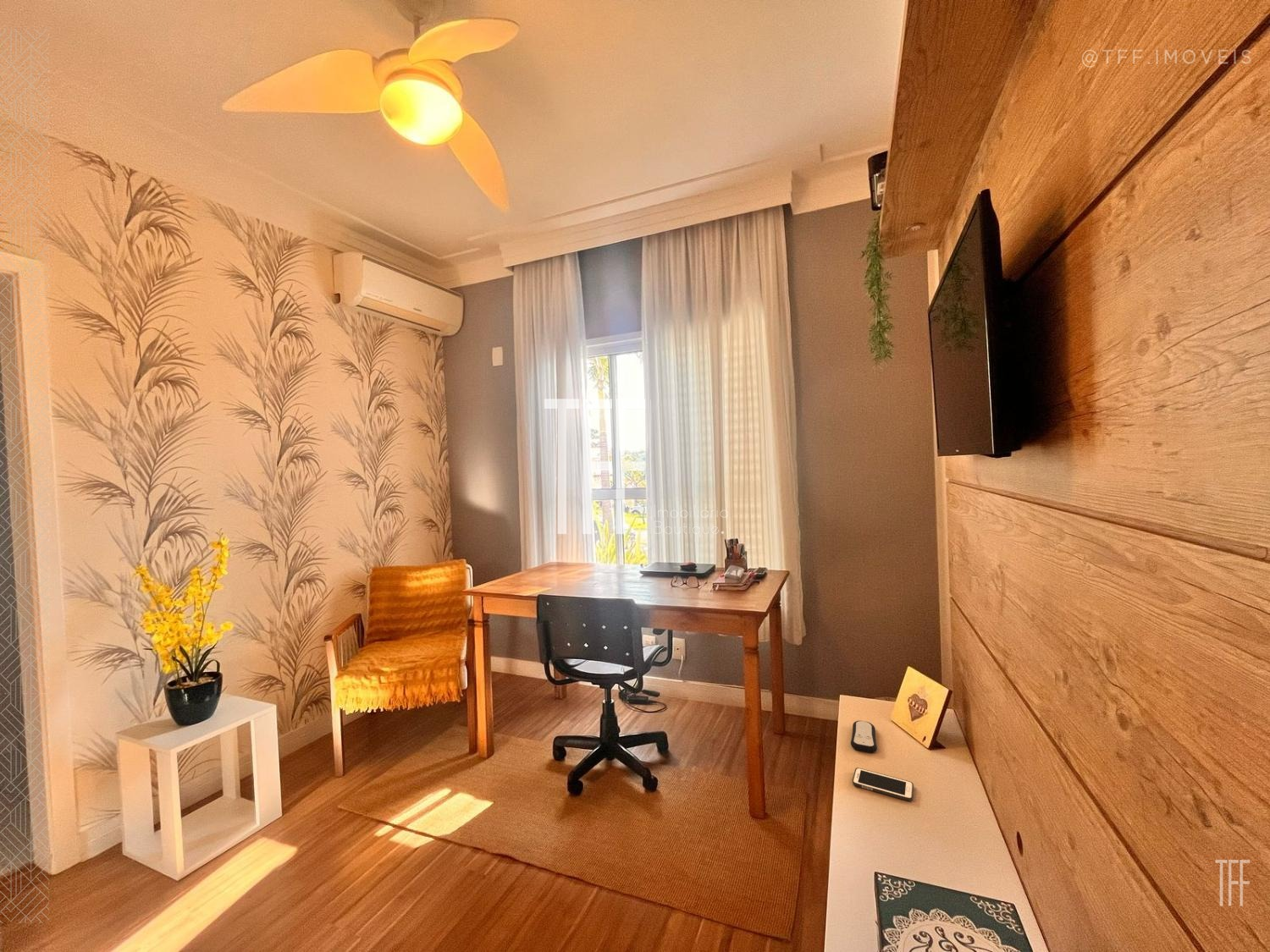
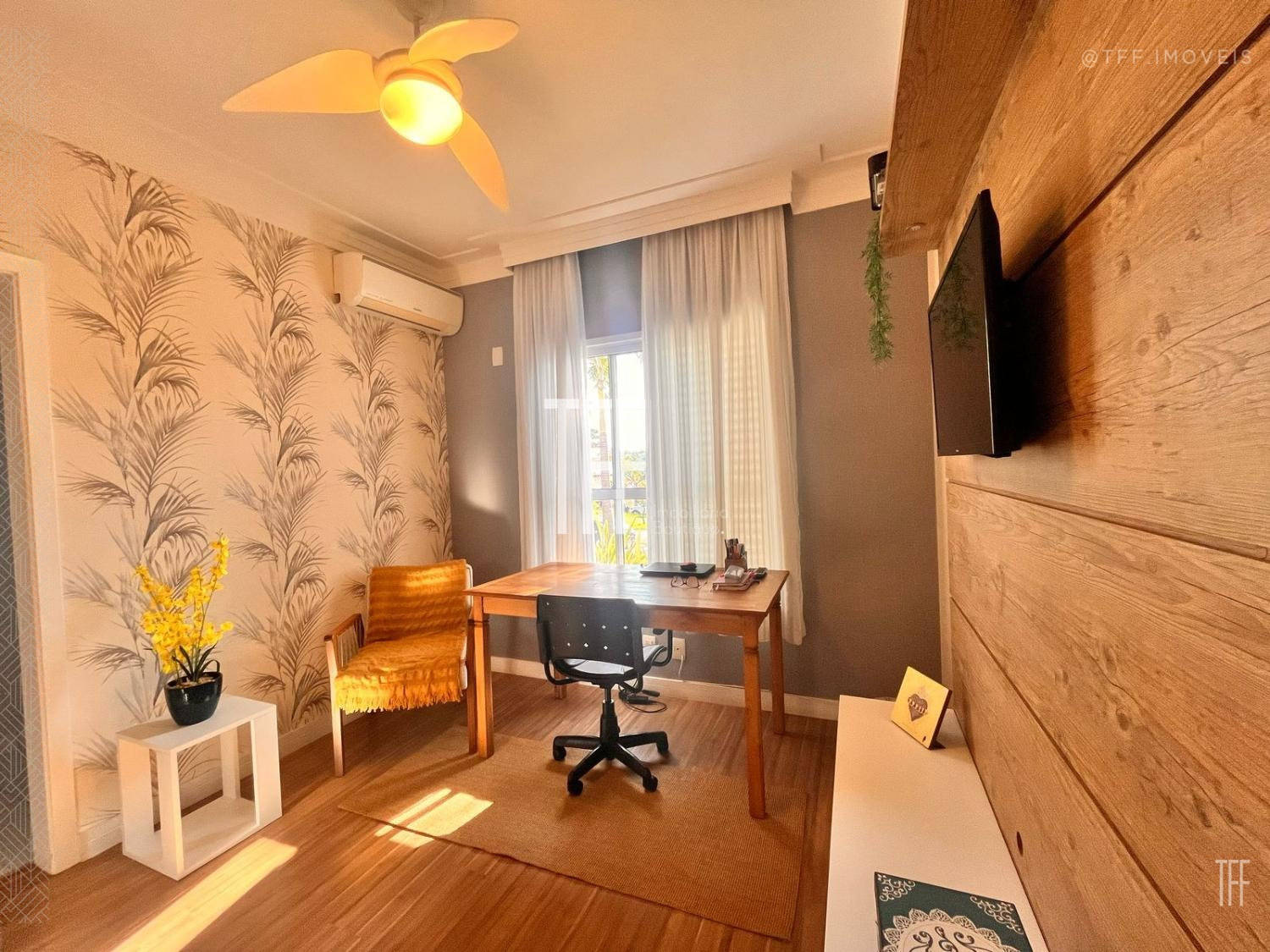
- cell phone (882, 784)
- remote control (864, 735)
